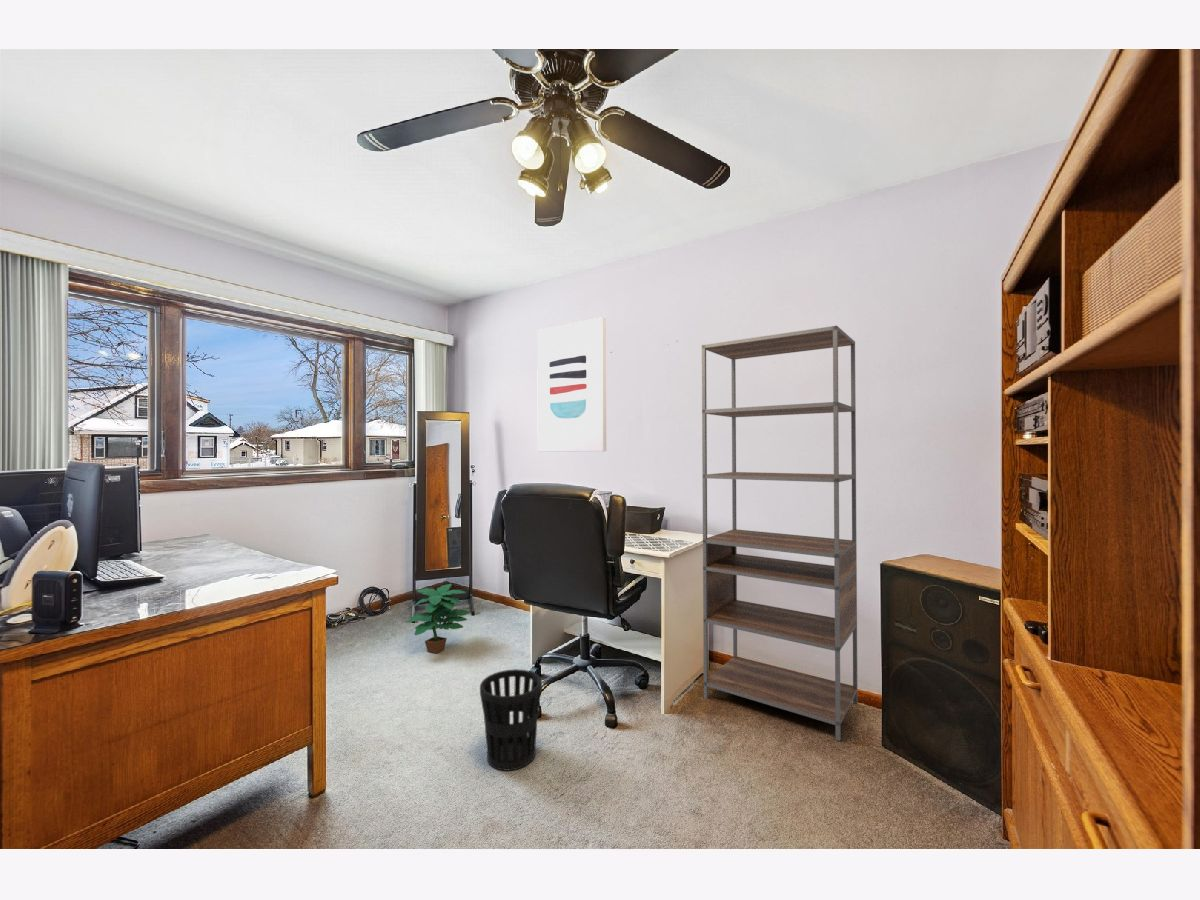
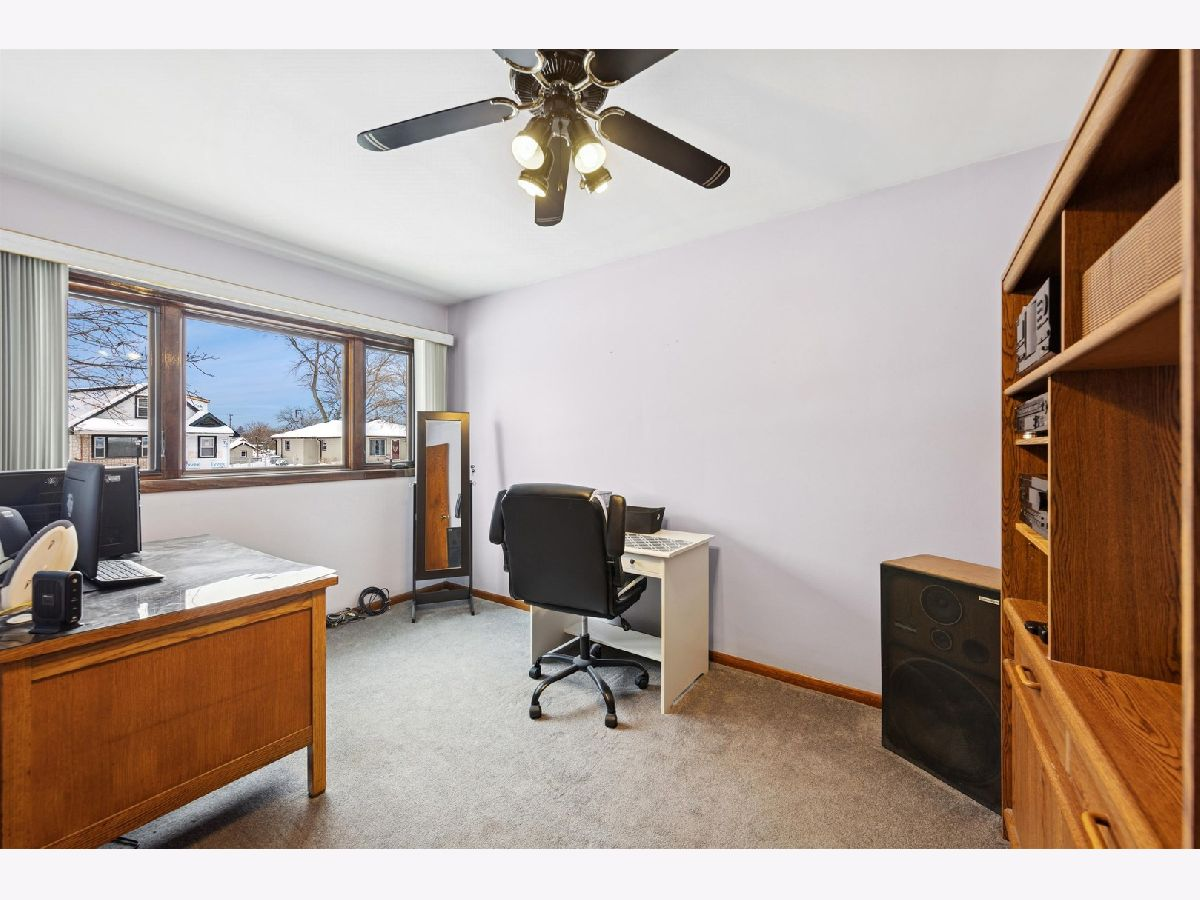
- shelving unit (778, 533)
- wall art (570, 387)
- potted plant (439, 619)
- wastebasket (509, 718)
